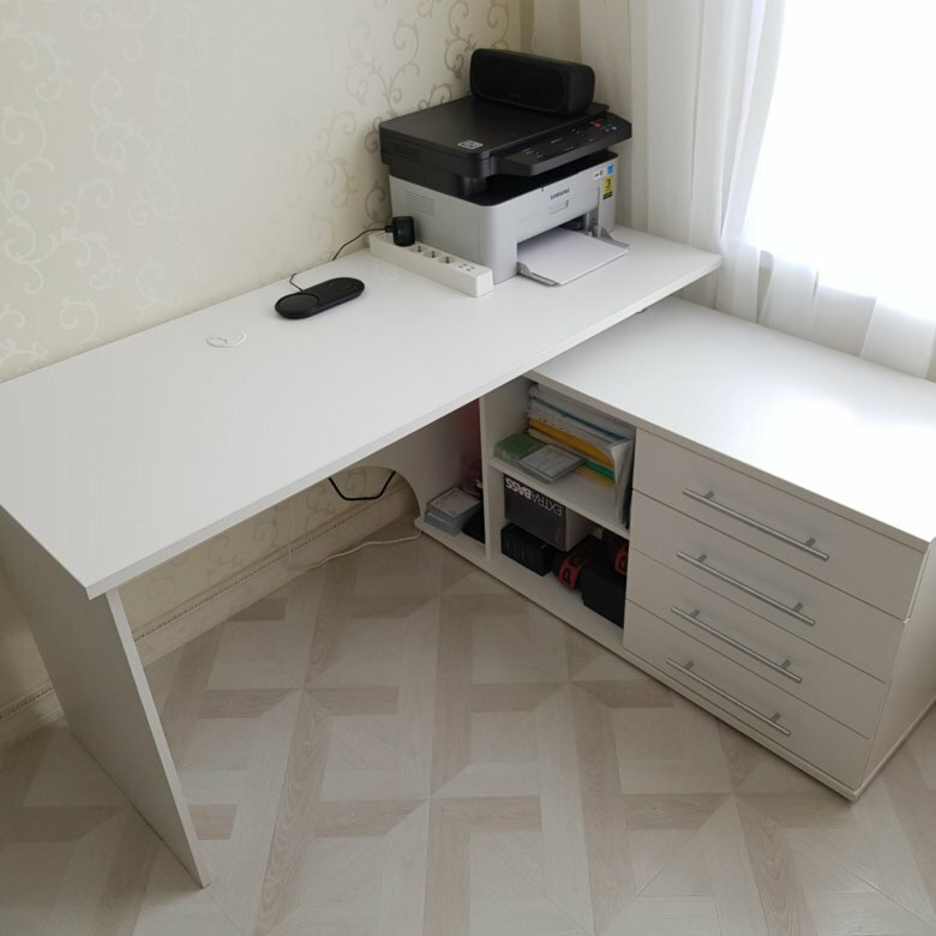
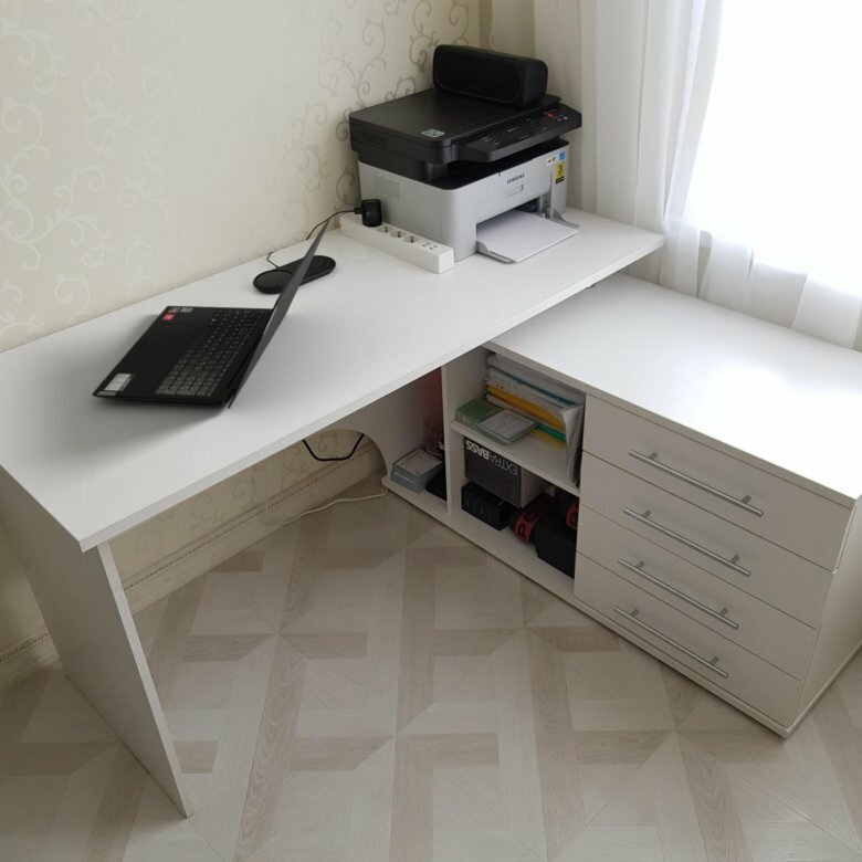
+ laptop computer (216, 307)
